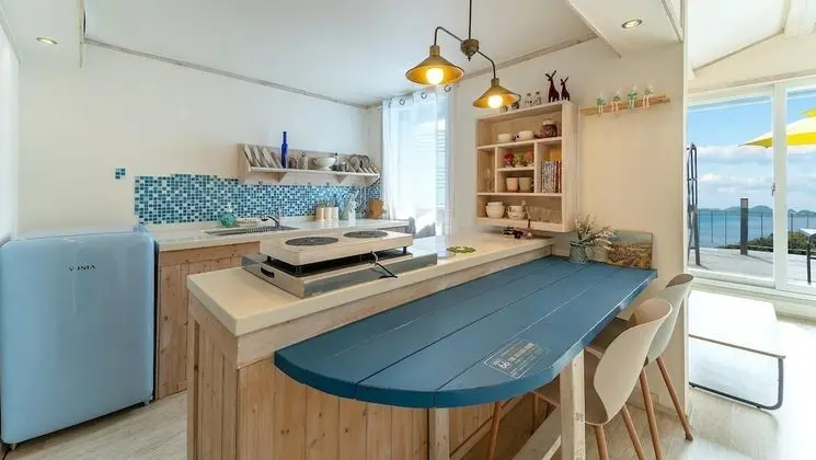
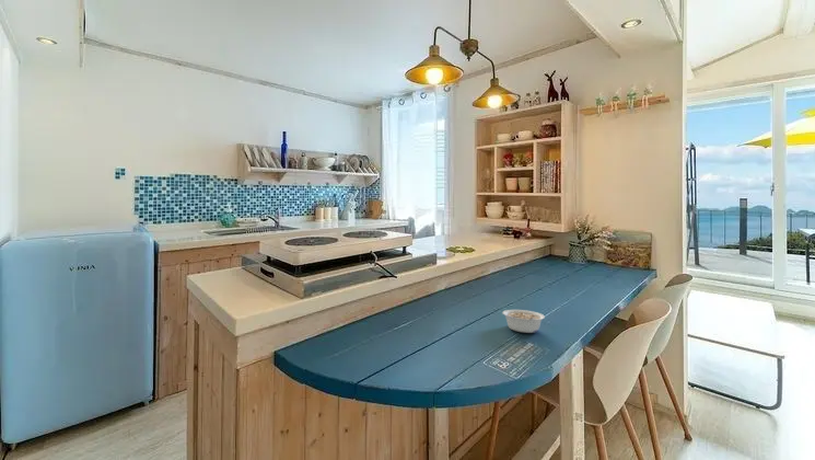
+ legume (524, 320)
